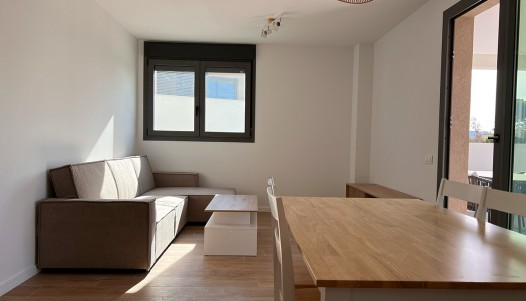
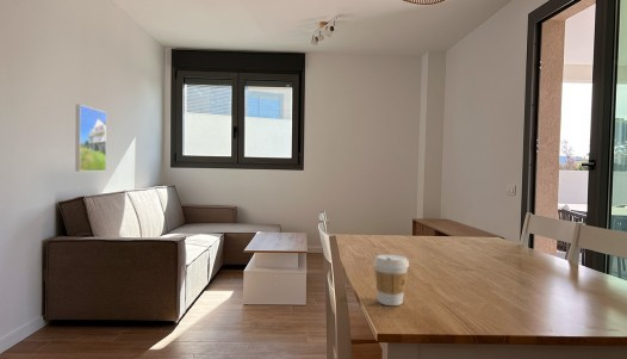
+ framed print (92, 140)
+ coffee cup (391, 278)
